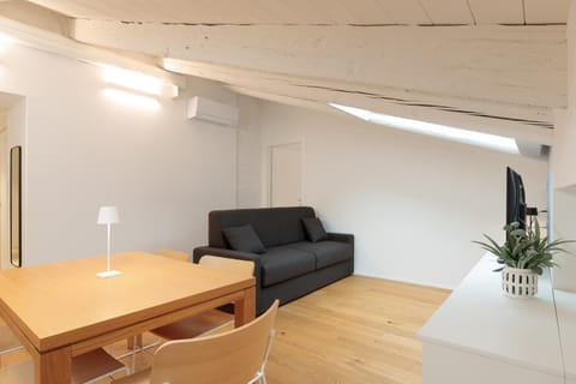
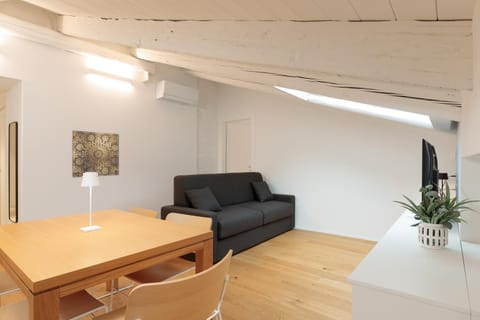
+ wall art (97, 154)
